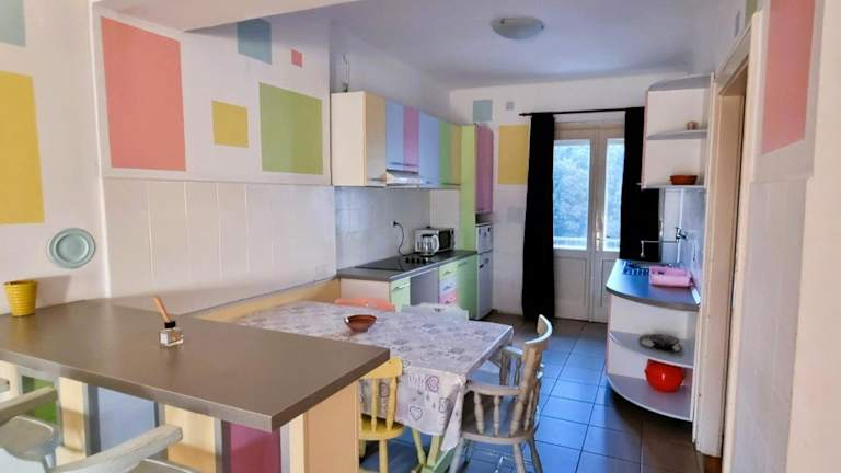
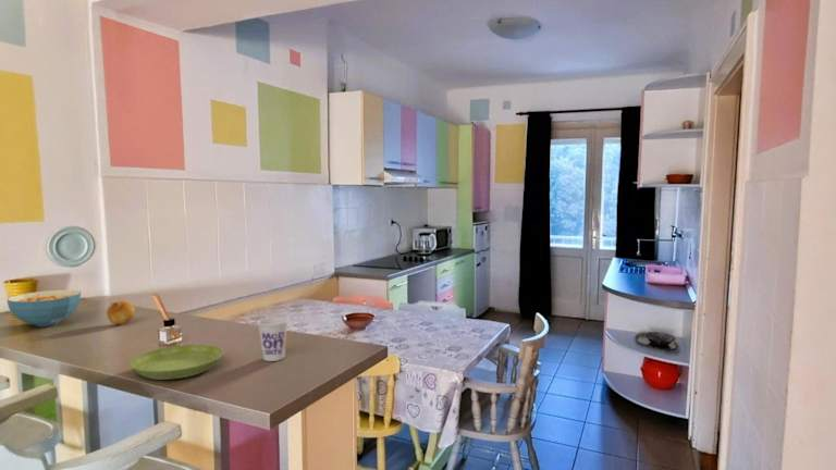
+ saucer (179, 362)
+ fruit (120, 312)
+ cereal bowl (46, 309)
+ cup (273, 338)
